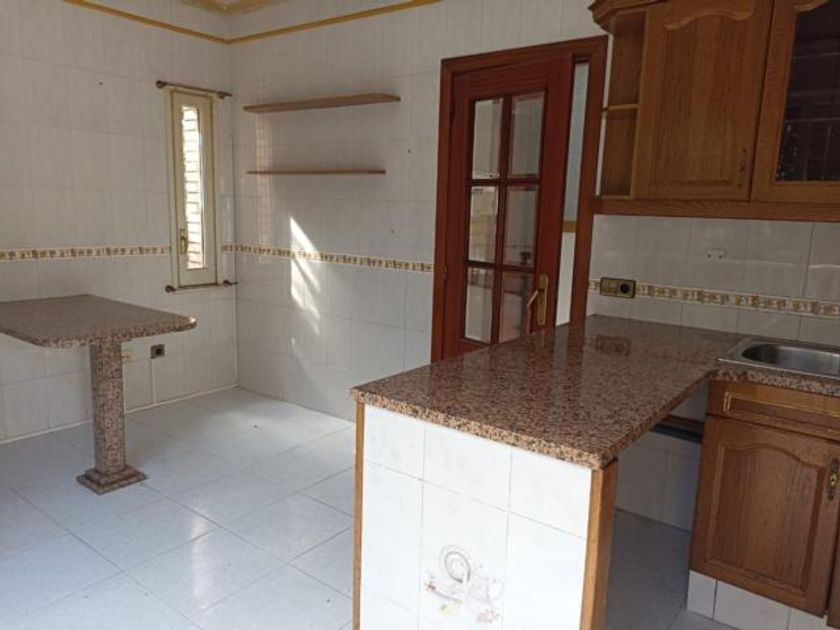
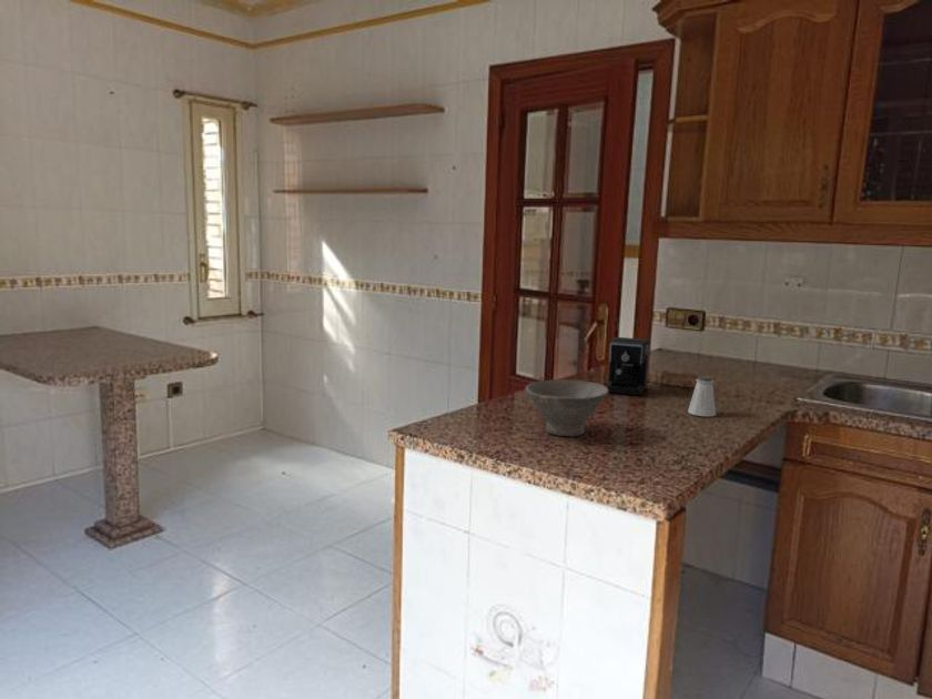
+ saltshaker (703, 395)
+ bowl (565, 408)
+ coffee maker (647, 365)
